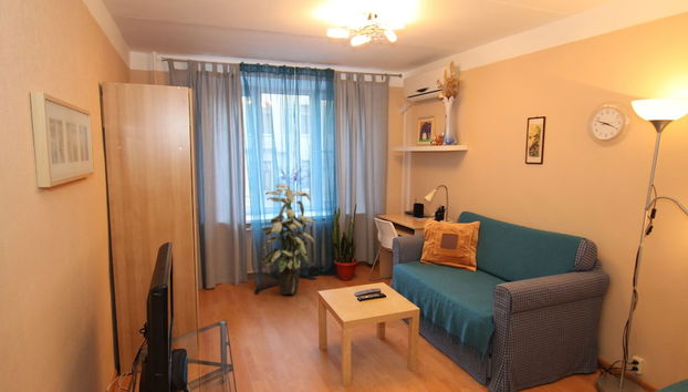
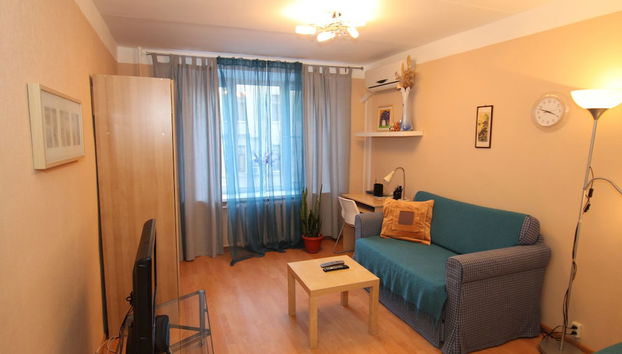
- indoor plant (285, 238)
